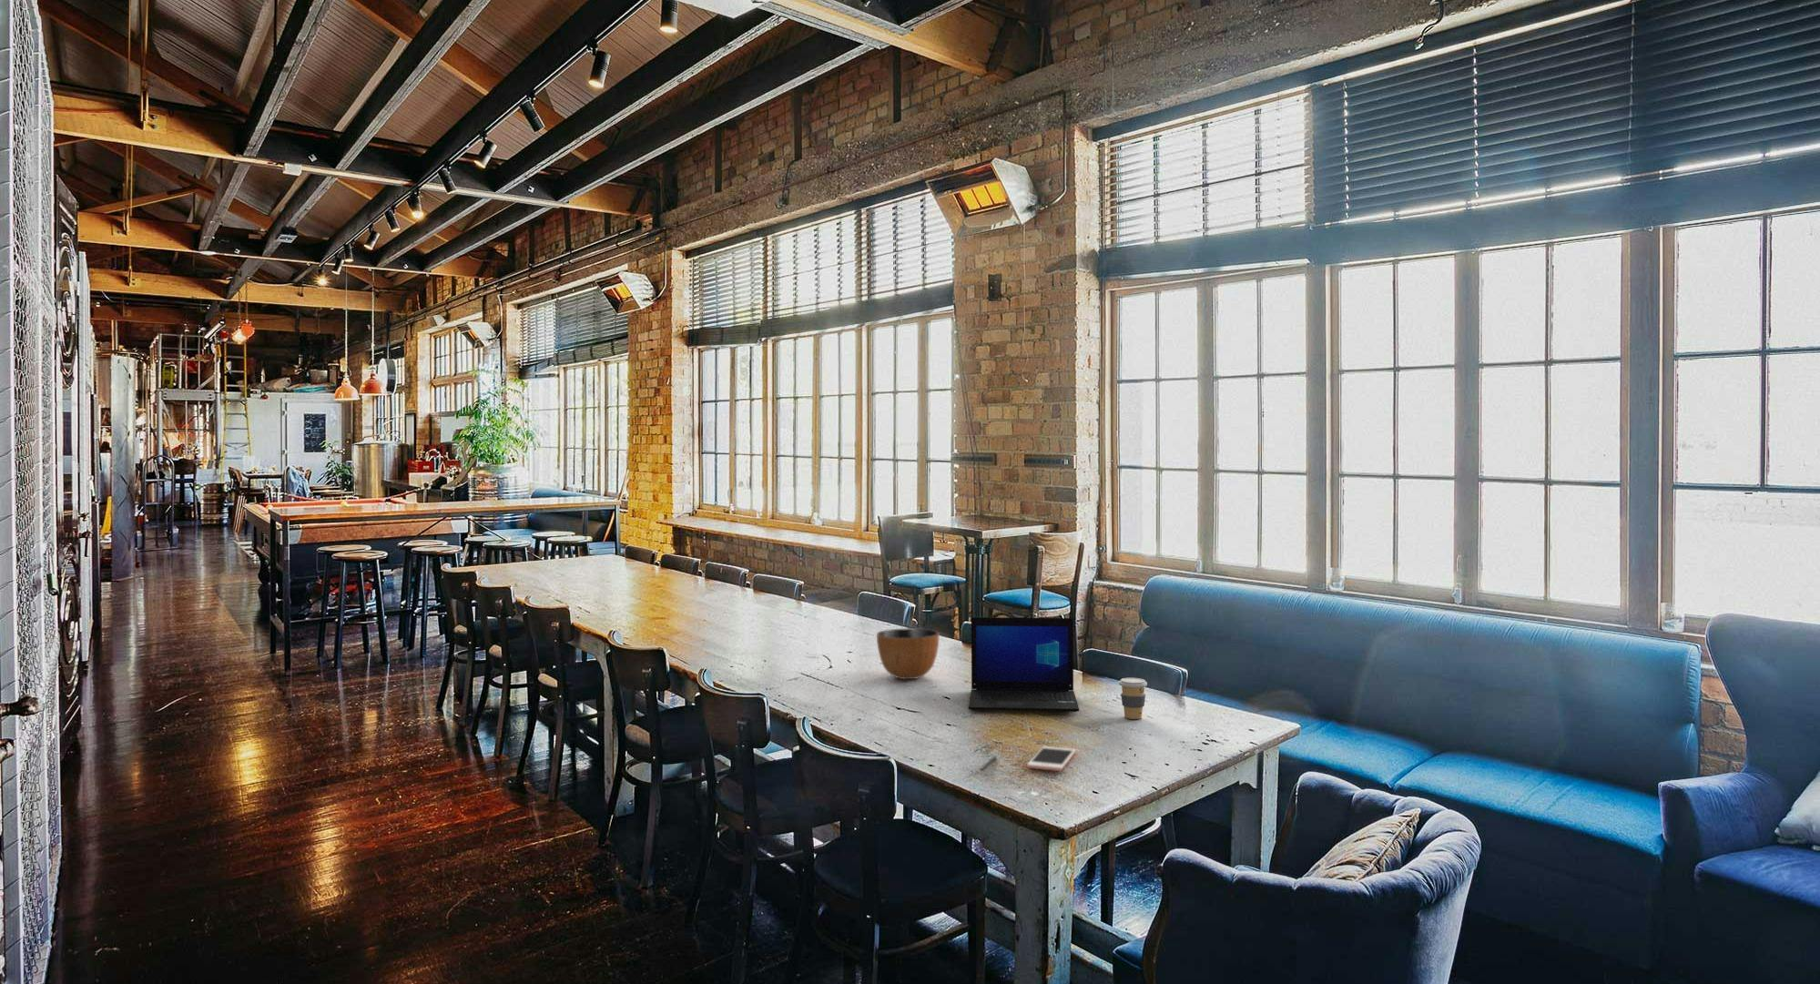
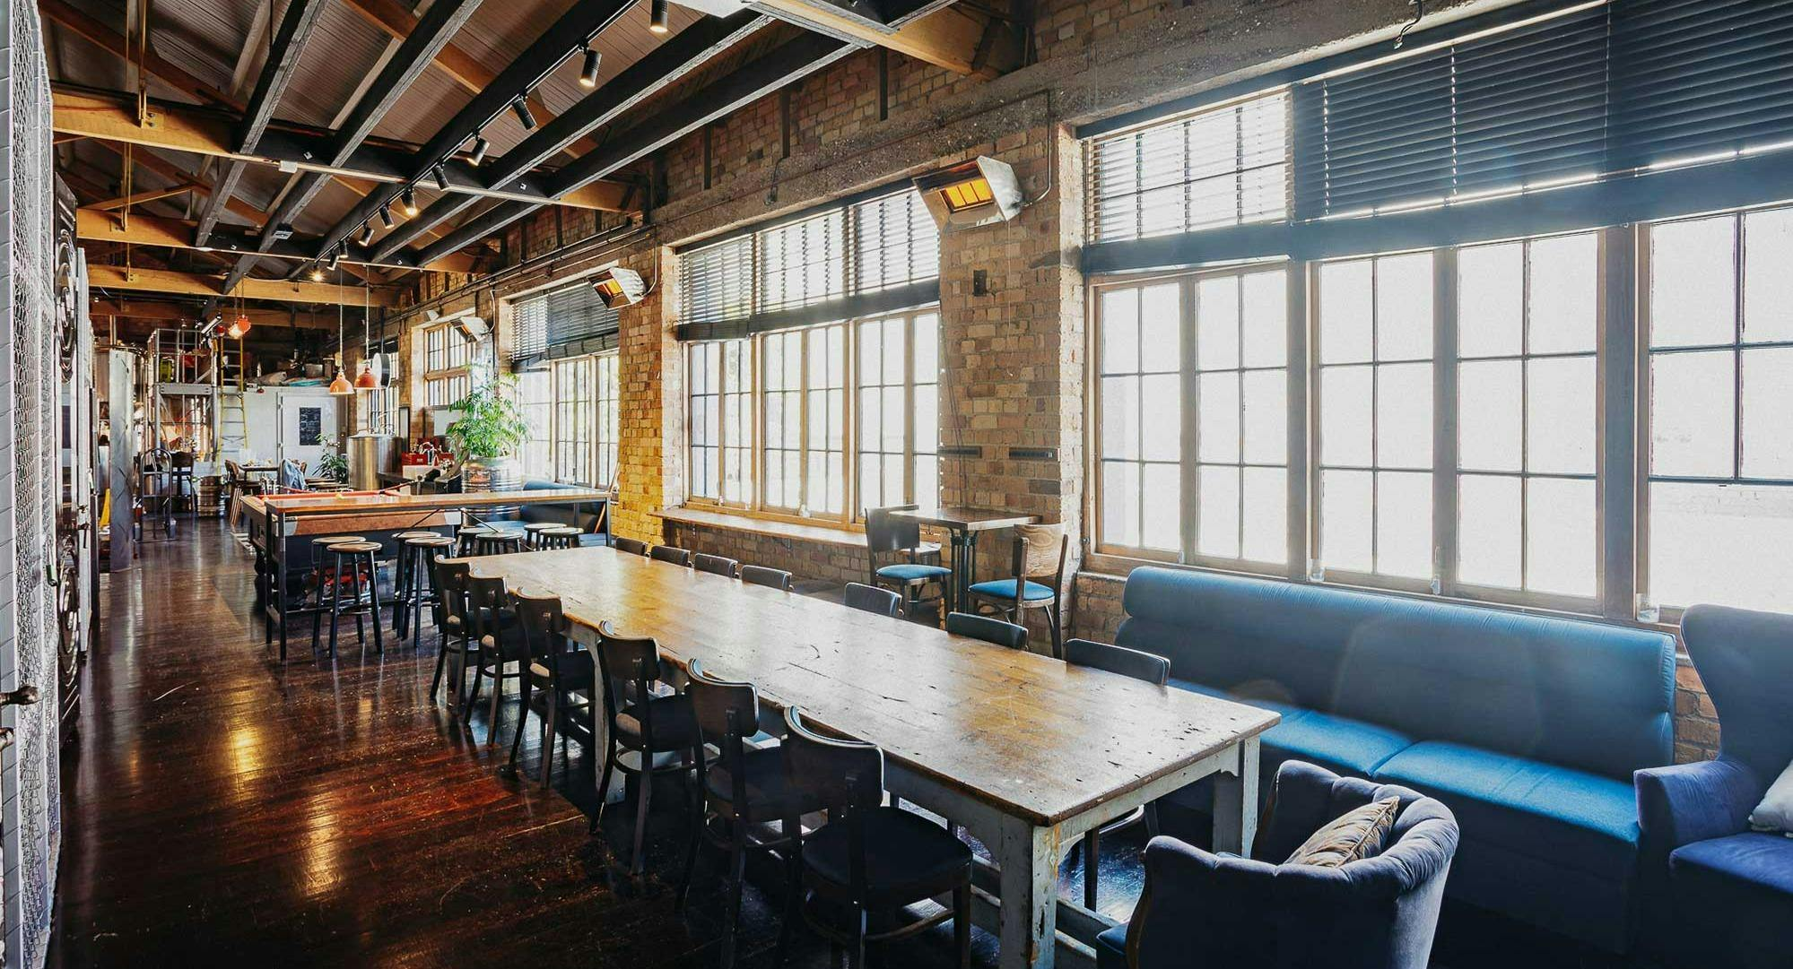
- bowl (908, 654)
- coffee cup (1133, 698)
- laptop (1023, 663)
- cell phone (1052, 757)
- pen (989, 762)
